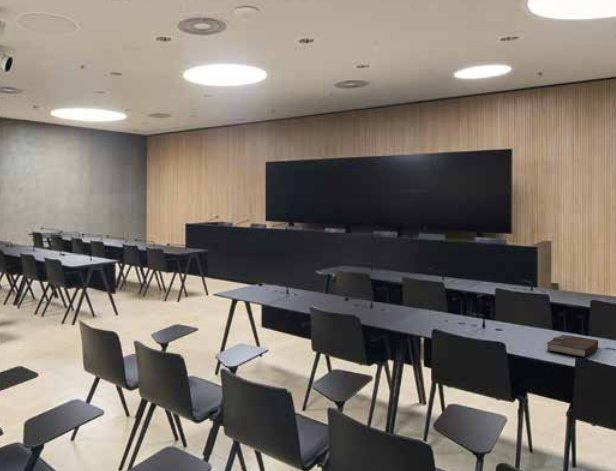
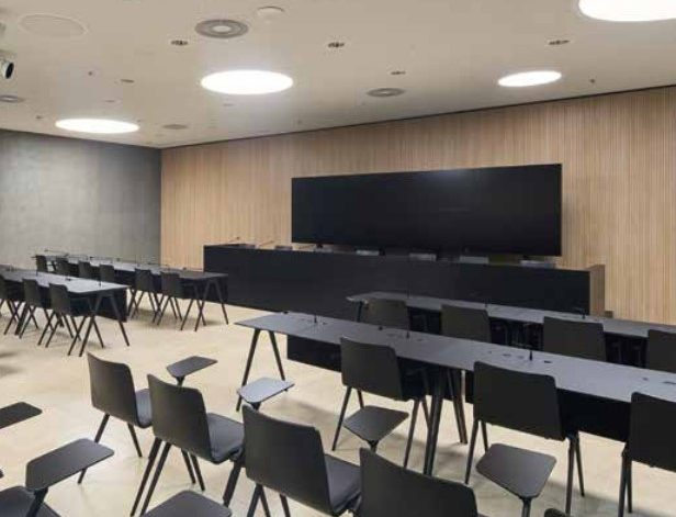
- book (572, 344)
